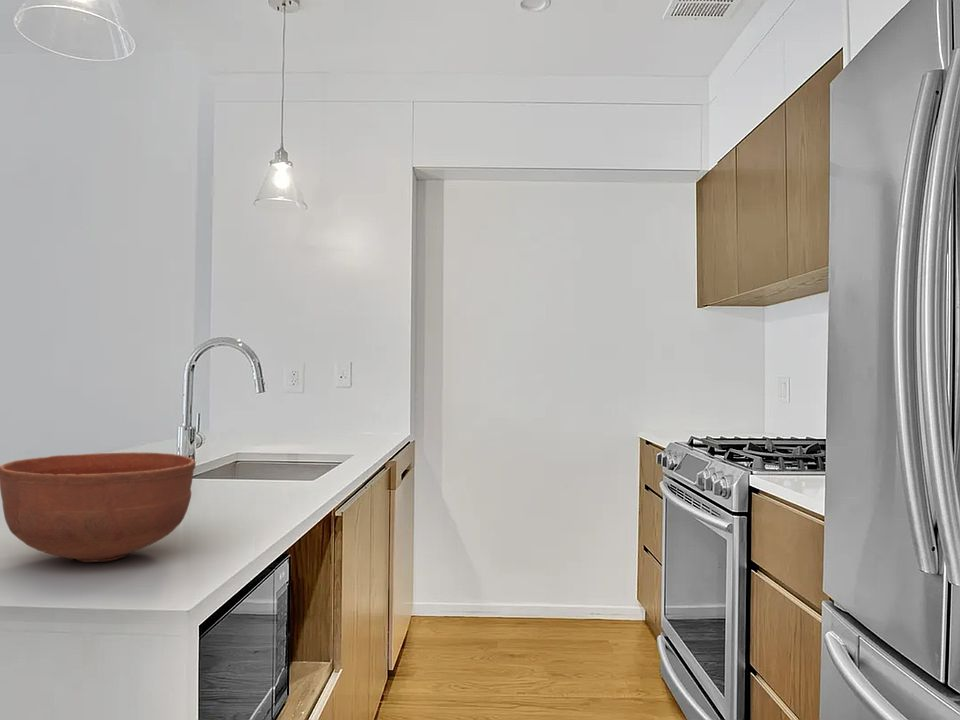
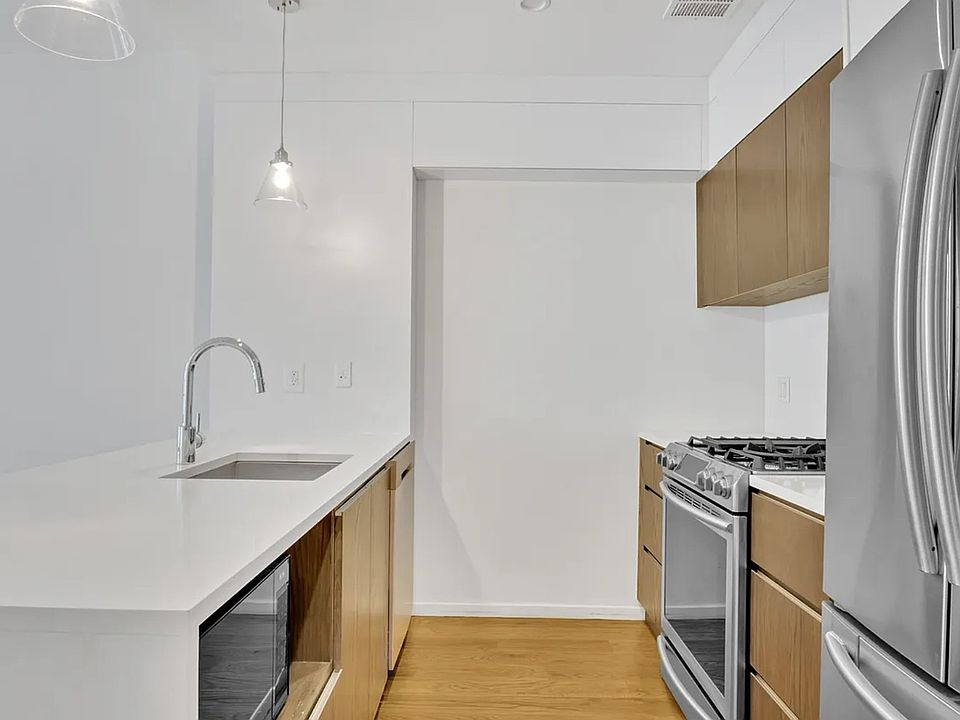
- bowl (101, 508)
